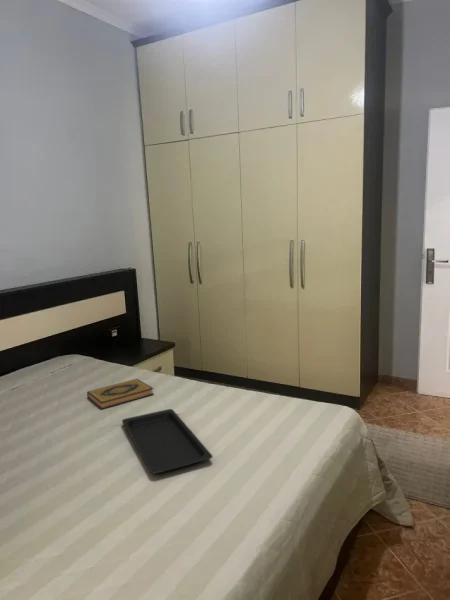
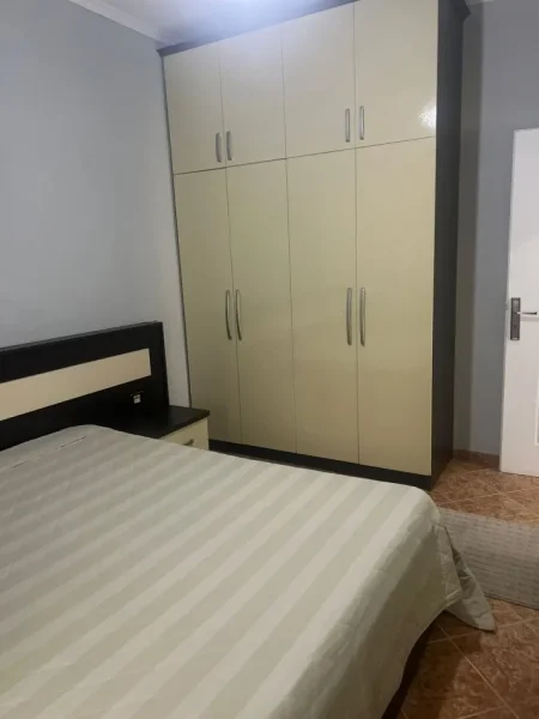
- hardback book (120, 392)
- serving tray (163, 439)
